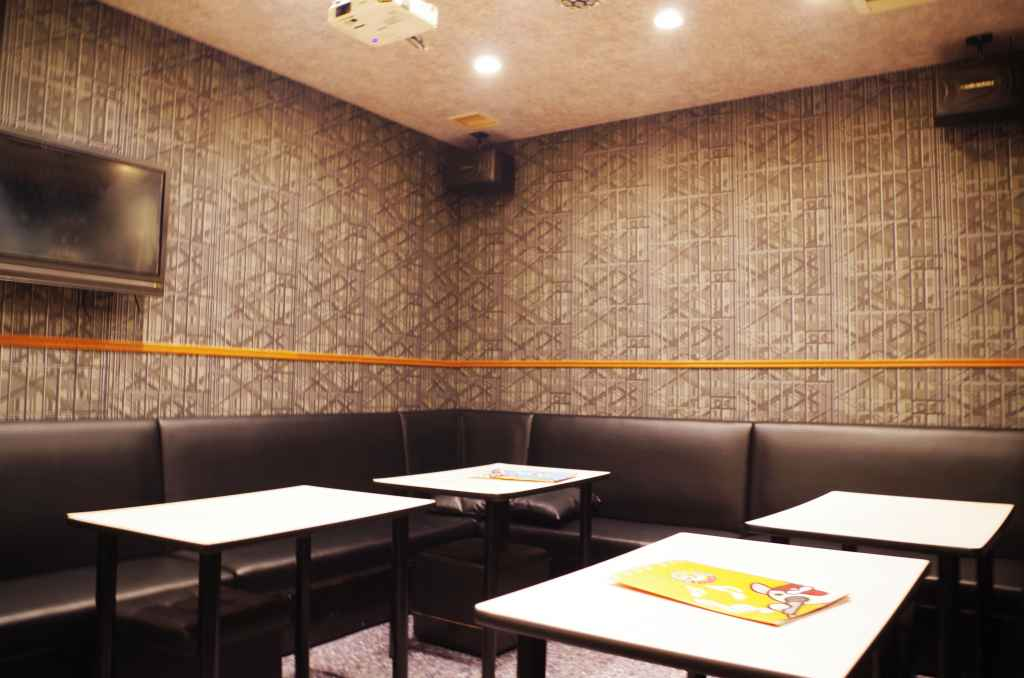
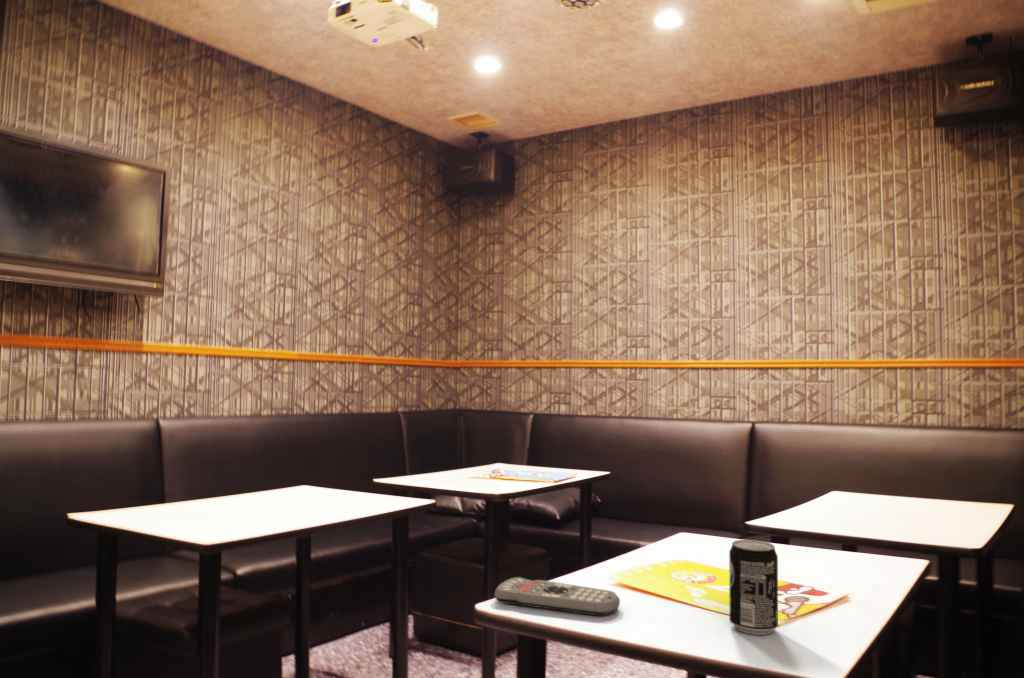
+ remote control (557, 596)
+ beverage can (753, 586)
